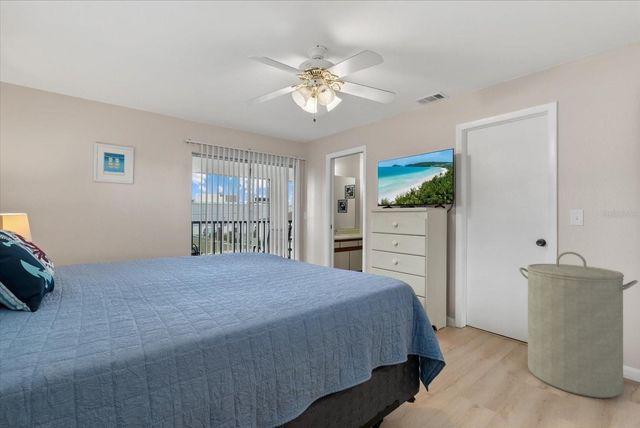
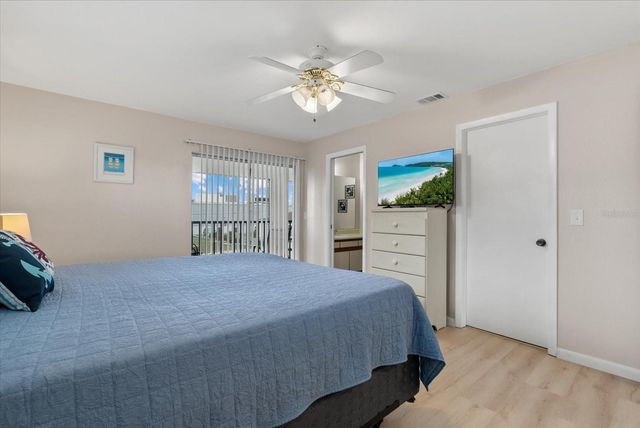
- laundry hamper (572, 314)
